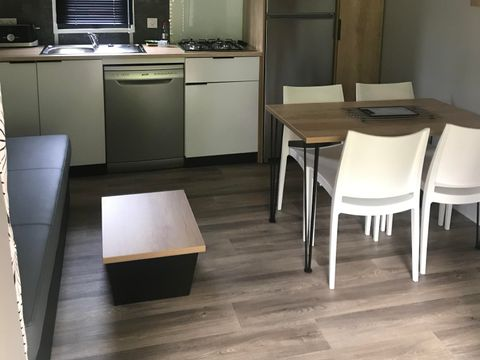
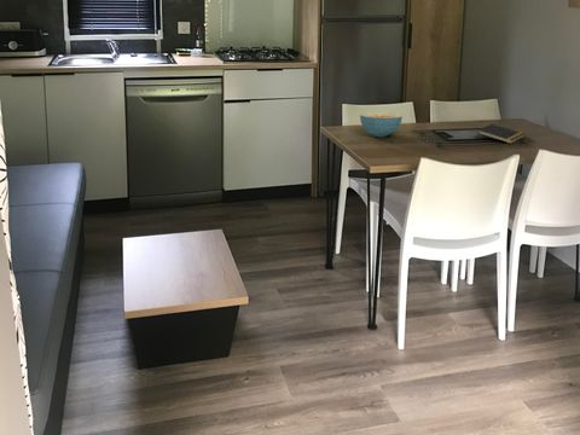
+ cereal bowl (379, 124)
+ notepad (500, 133)
